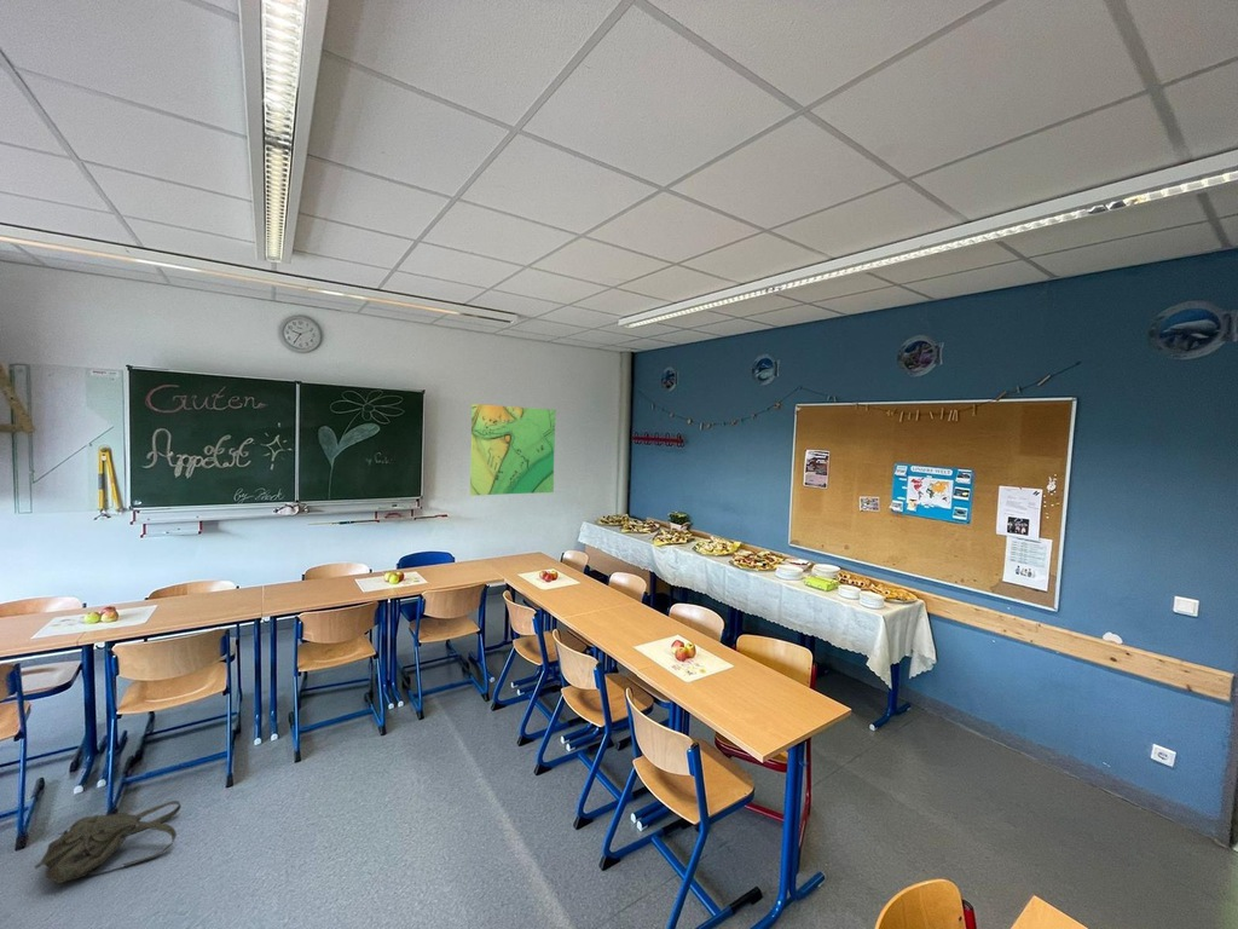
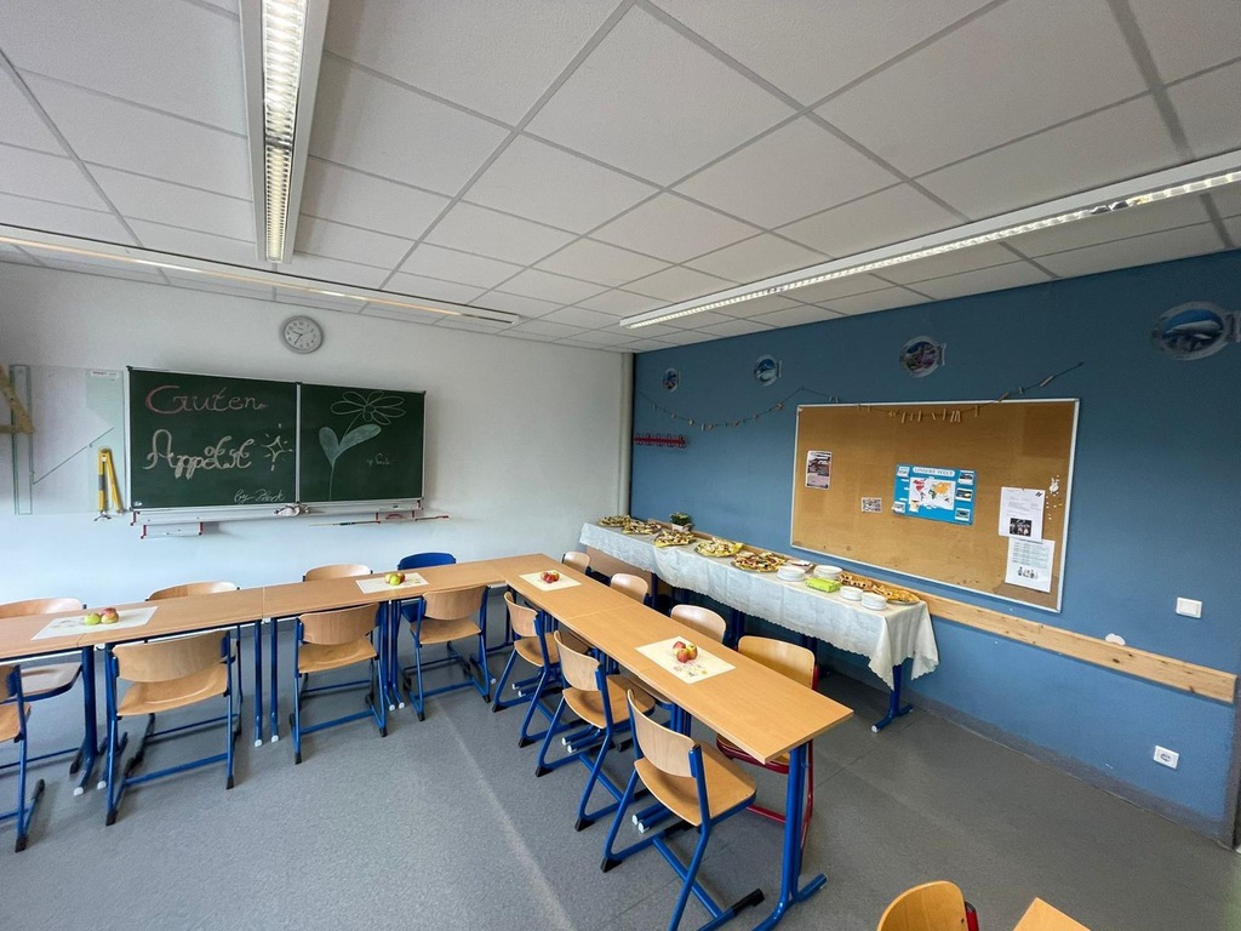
- map (514, 450)
- backpack (111, 833)
